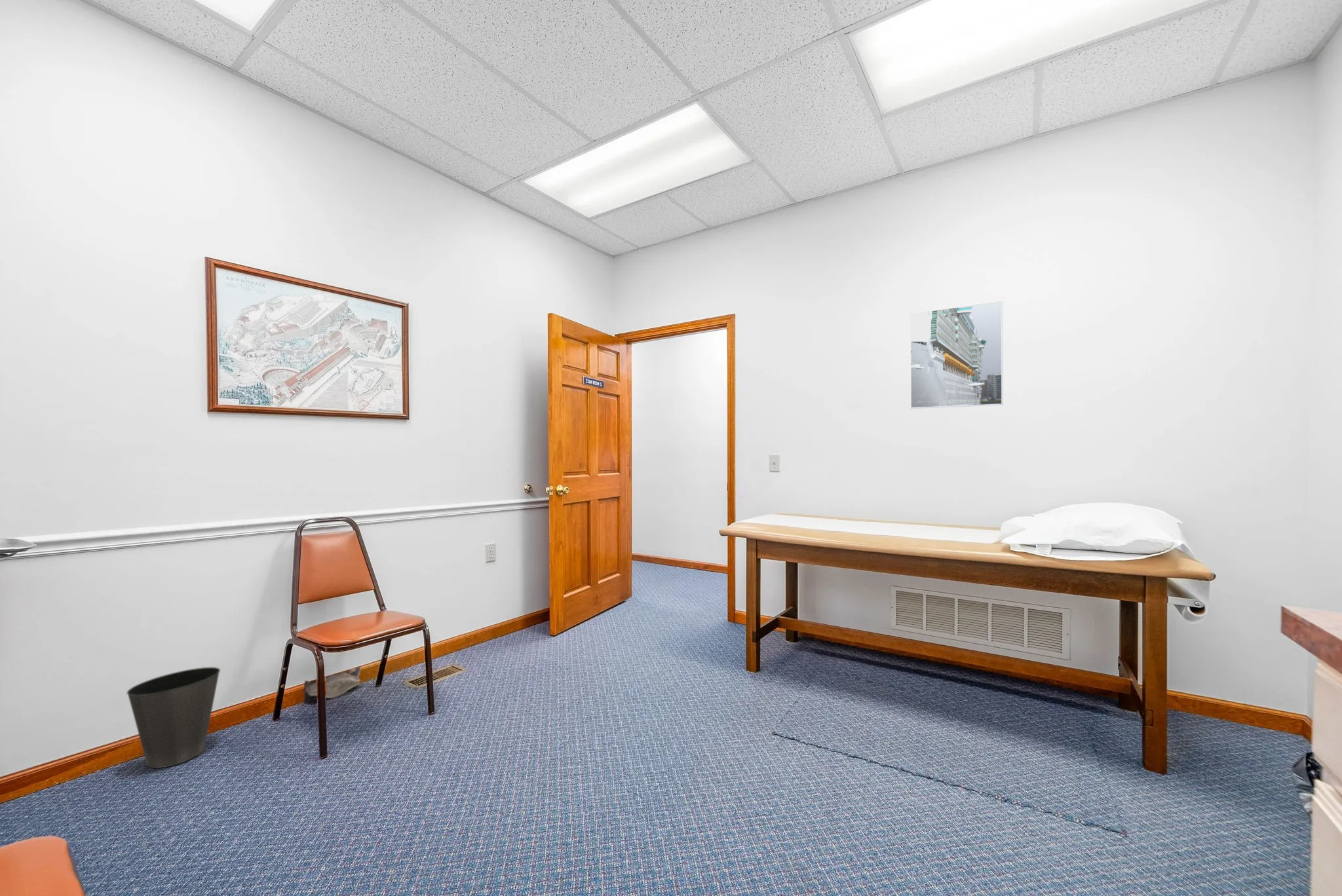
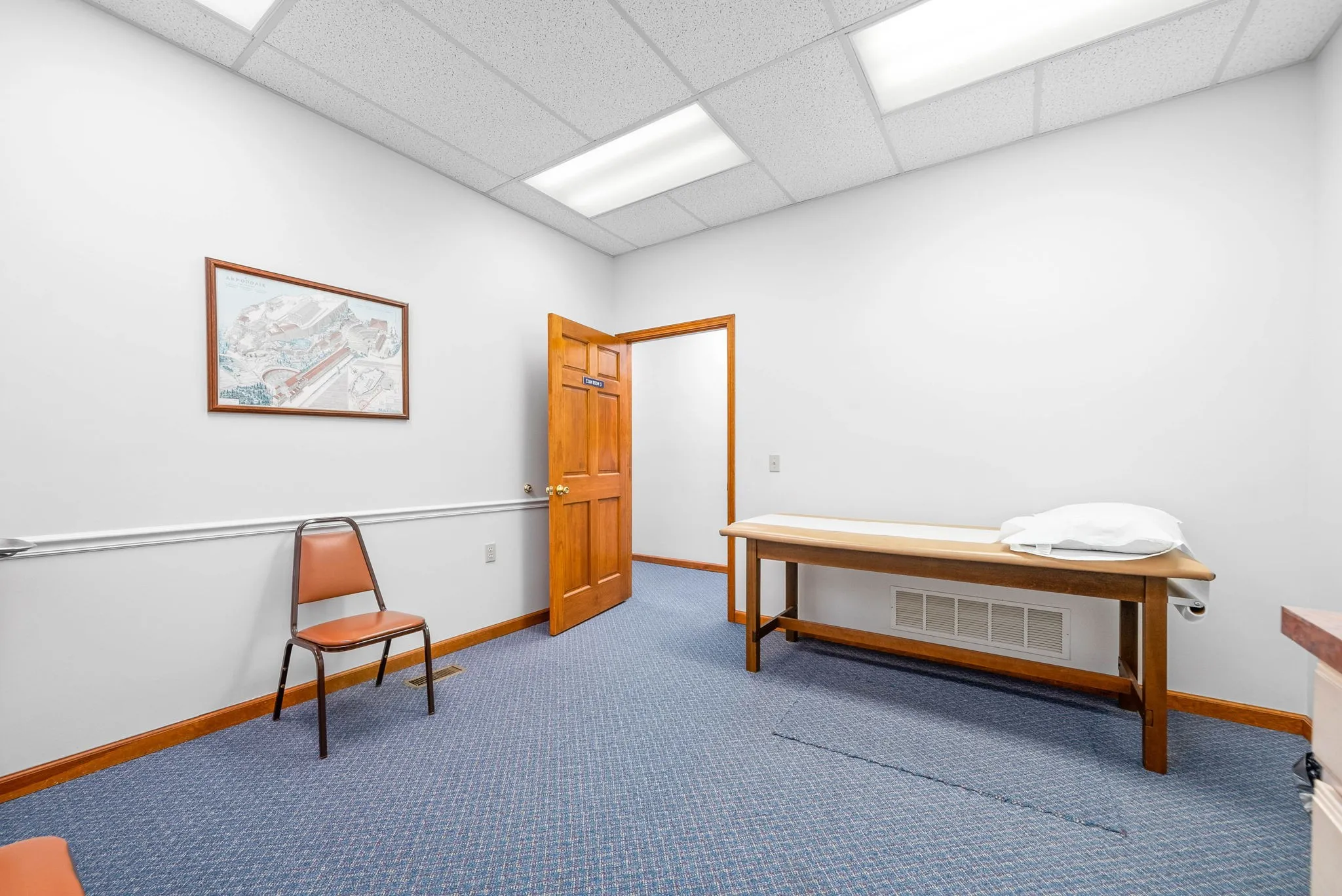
- waste basket (176, 718)
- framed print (954, 357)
- bag (335, 684)
